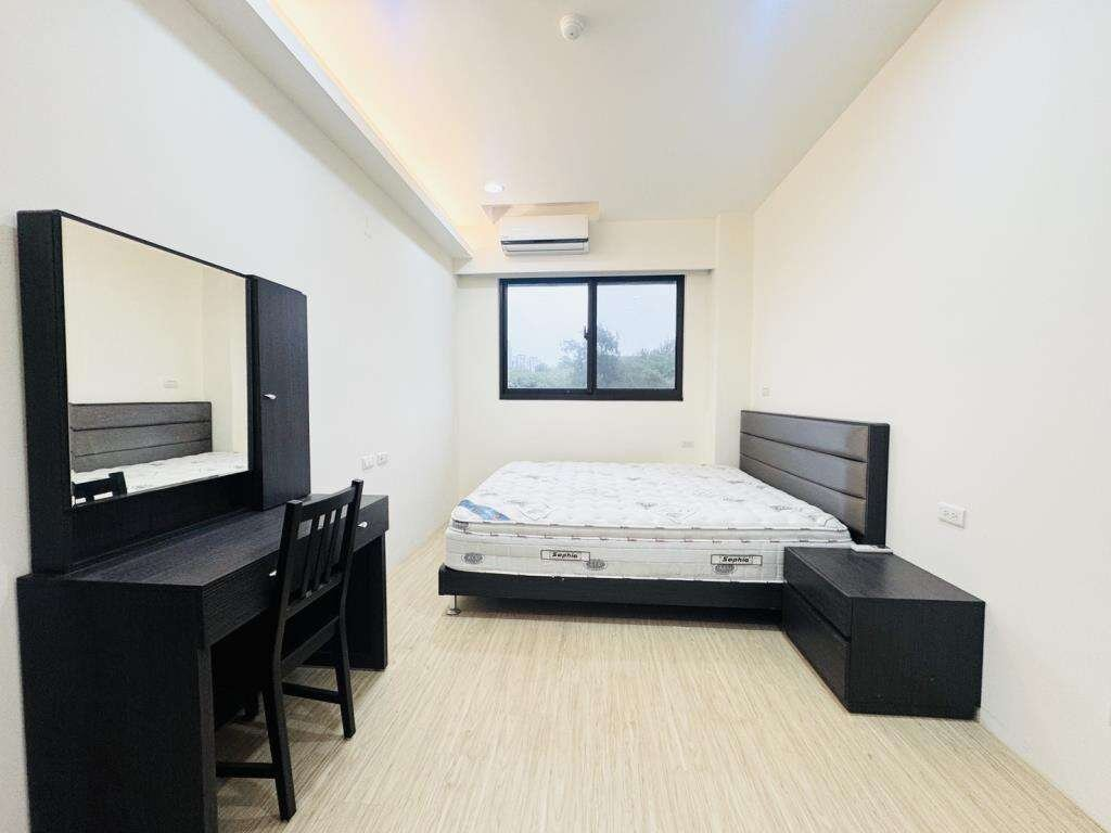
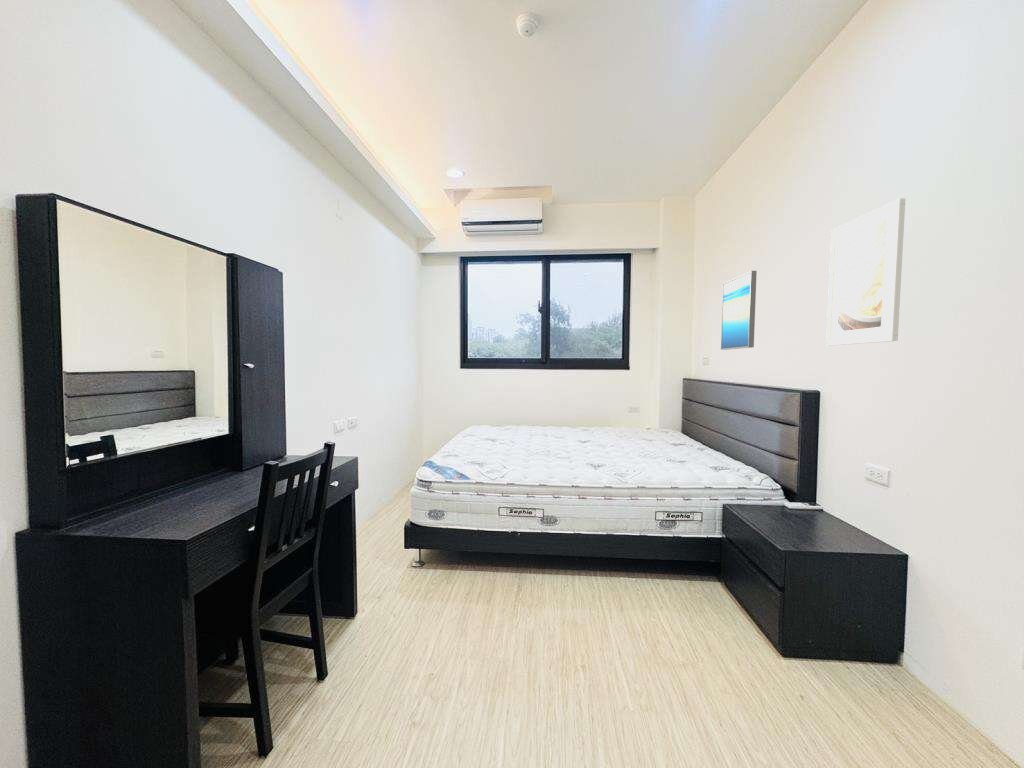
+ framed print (861, 280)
+ wall art (737, 313)
